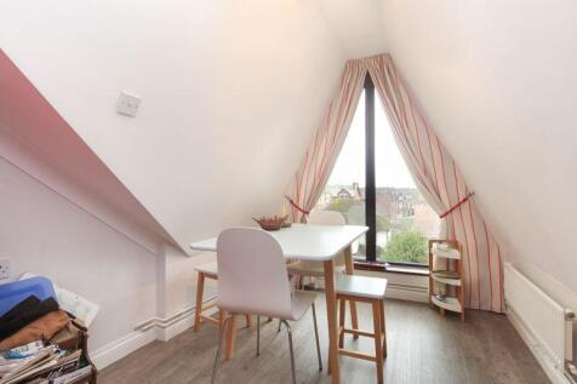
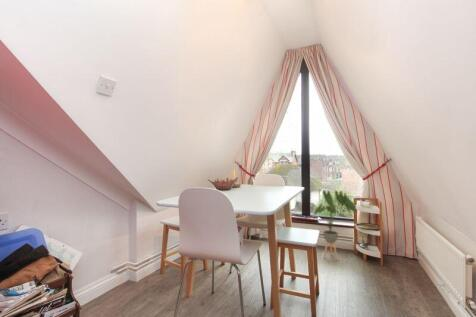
+ house plant (333, 223)
